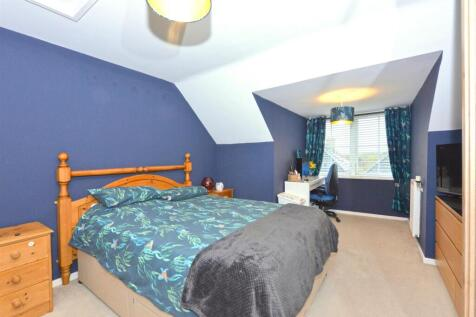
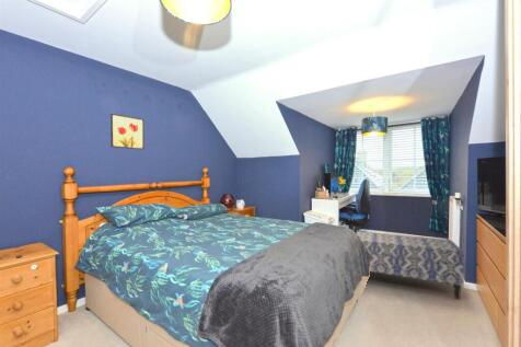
+ bench (402, 261)
+ wall art (127, 132)
